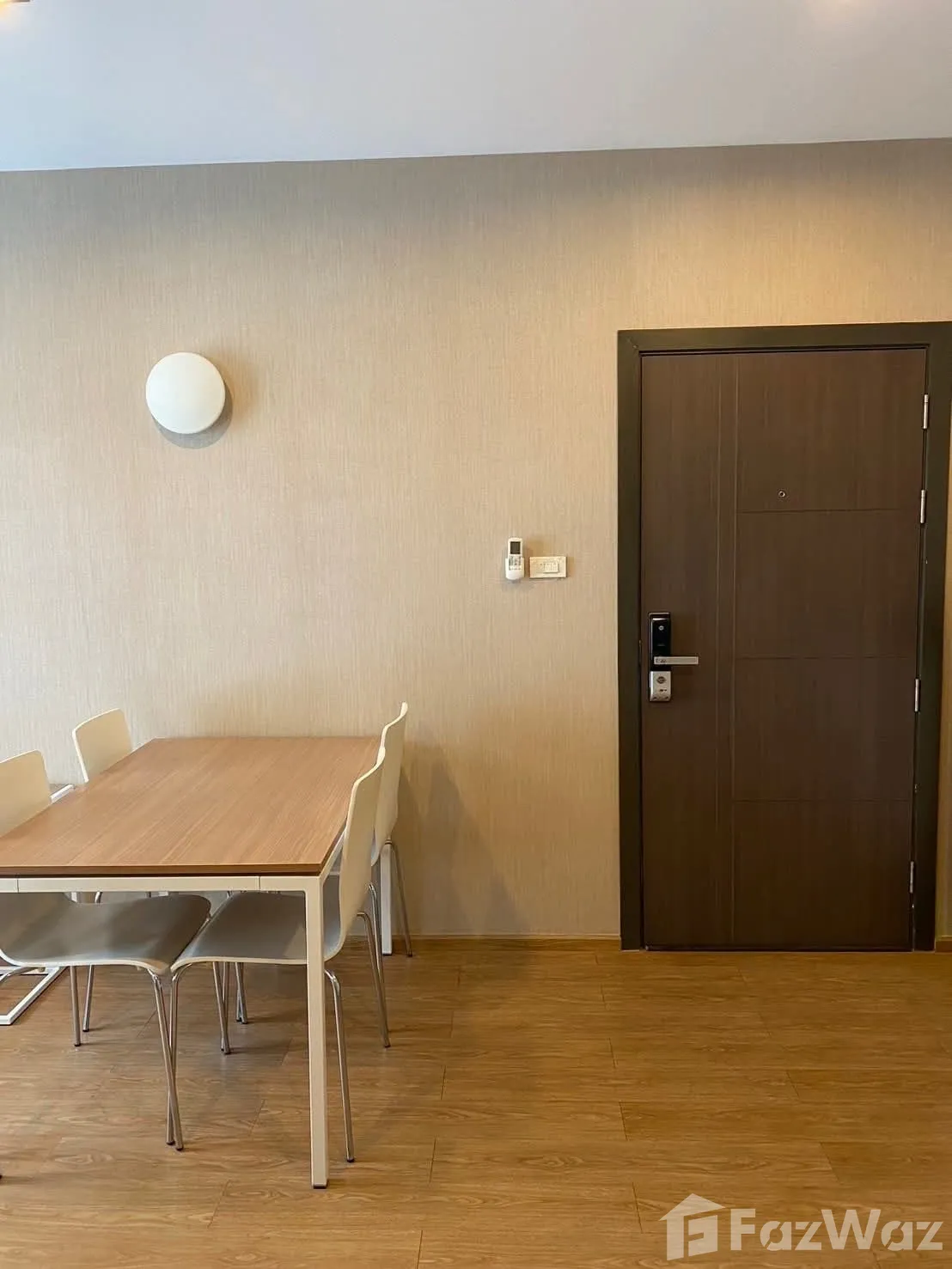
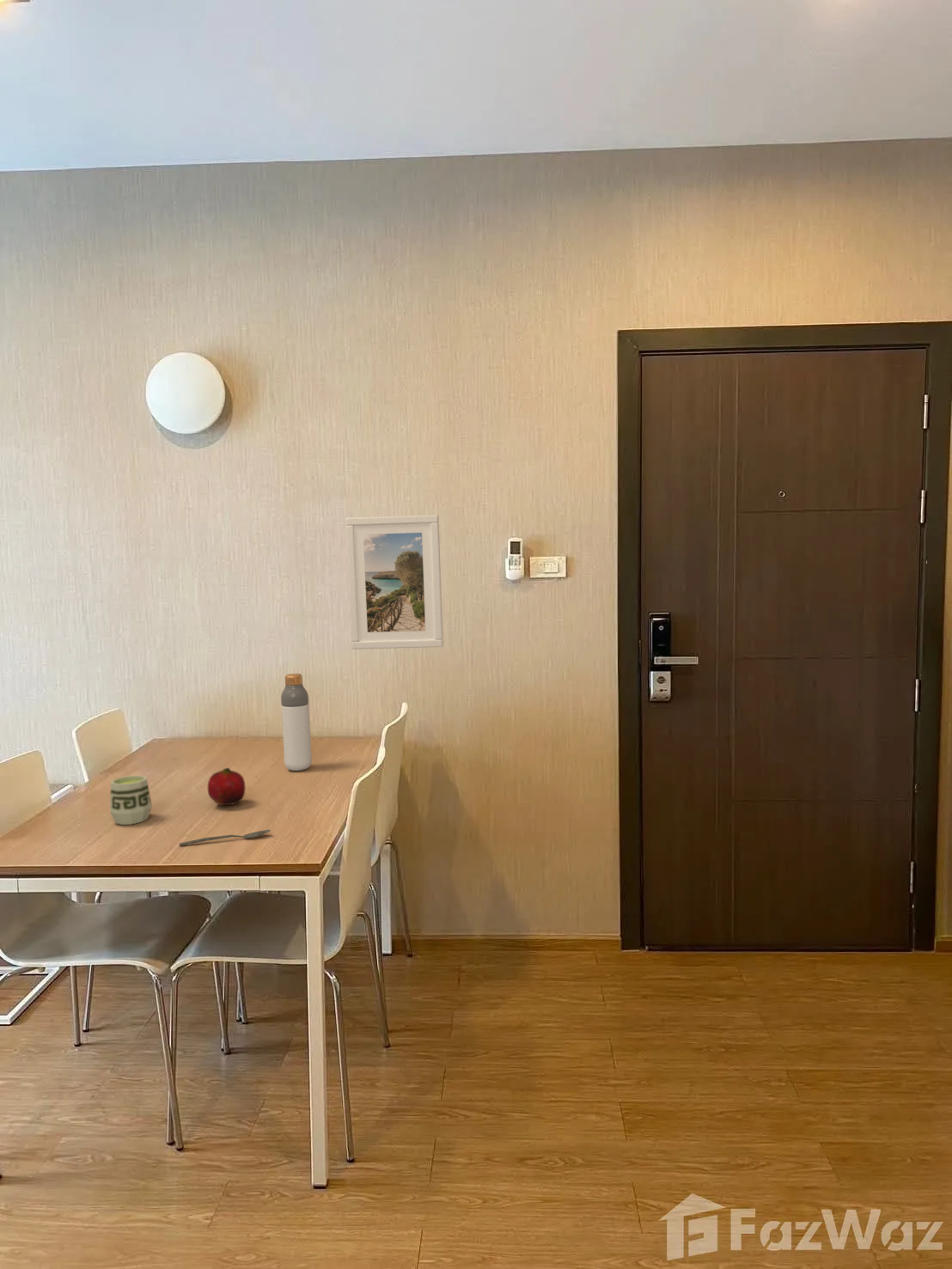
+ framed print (394, 583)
+ spoon (225, 837)
+ bottle (296, 722)
+ fruit (227, 785)
+ cup (130, 800)
